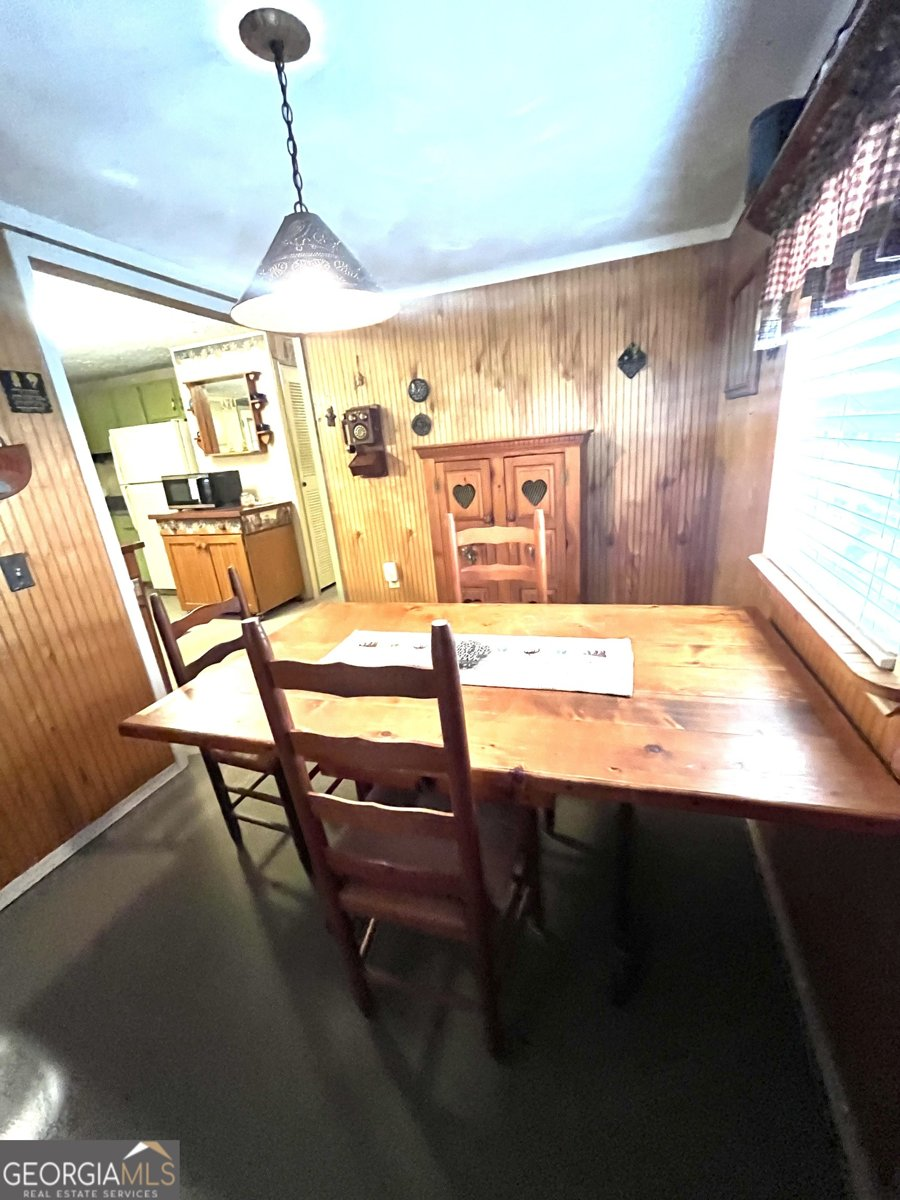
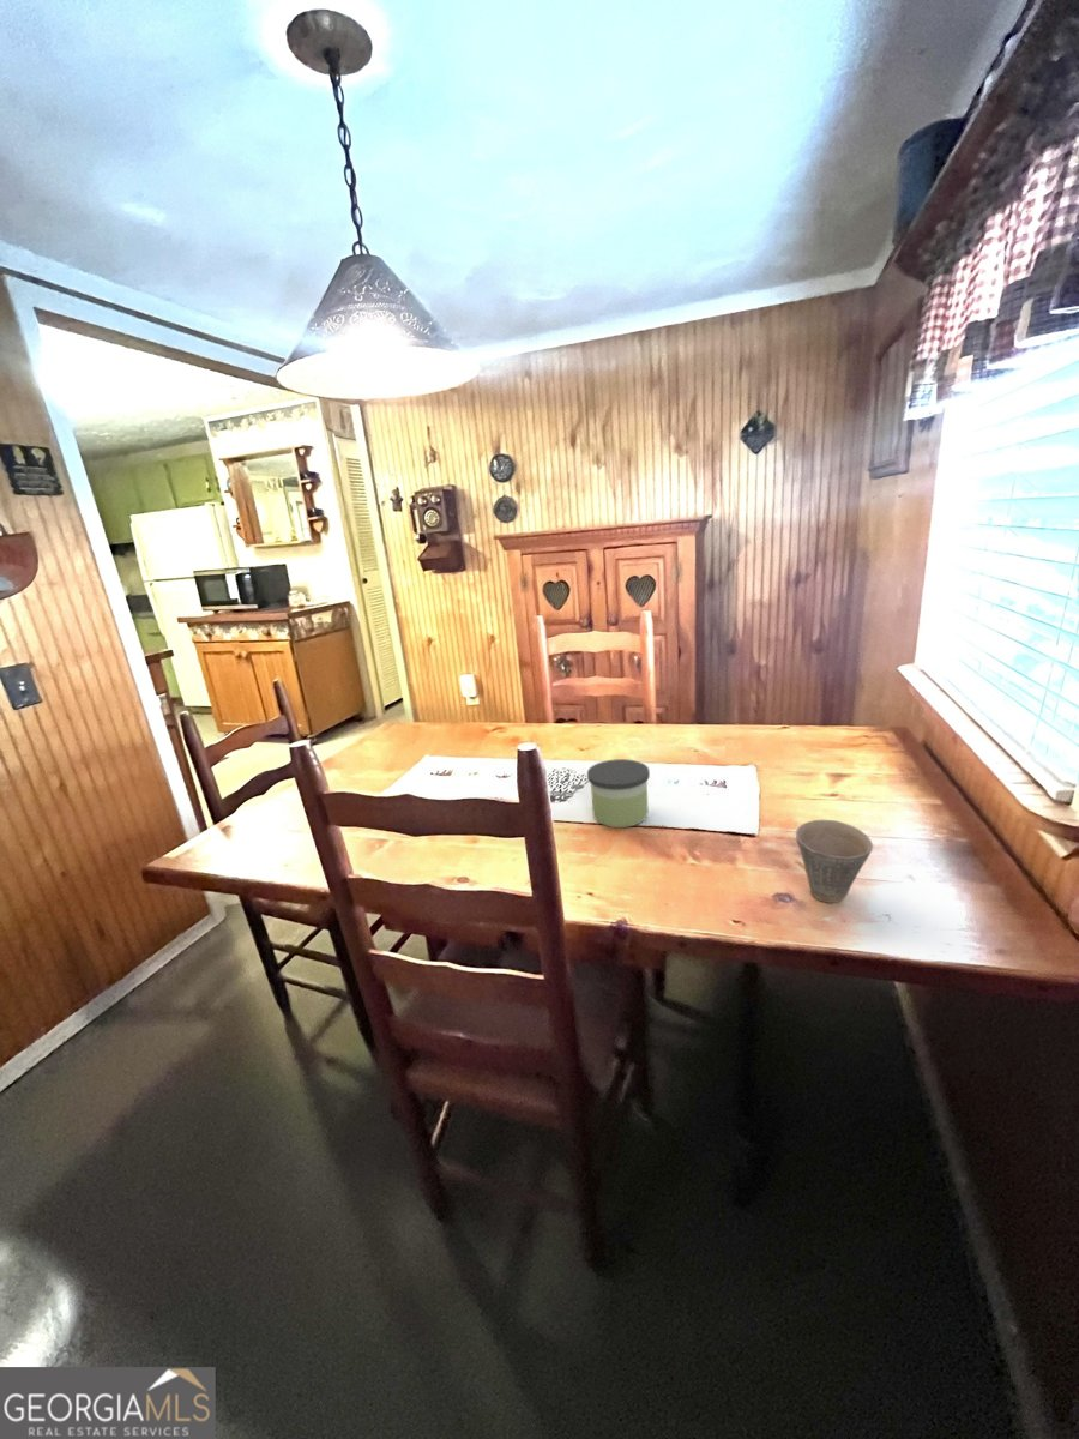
+ cup (831, 866)
+ candle (619, 794)
